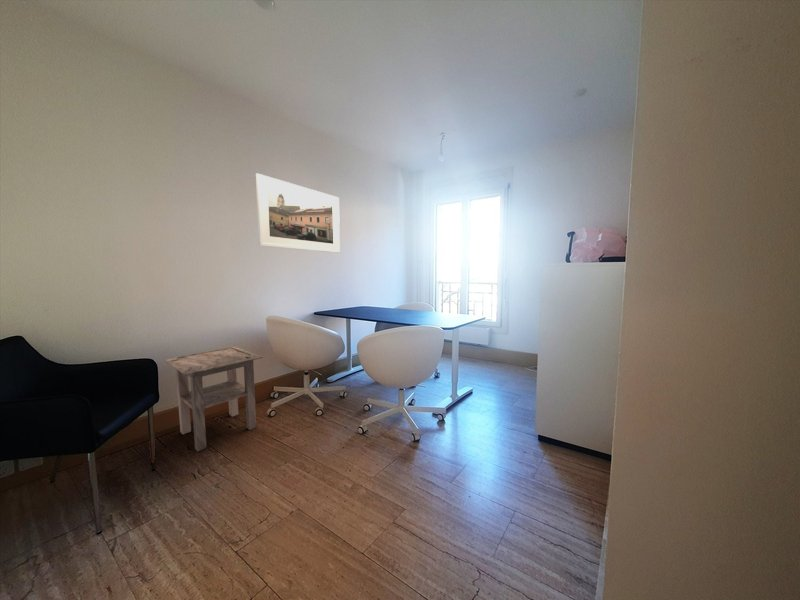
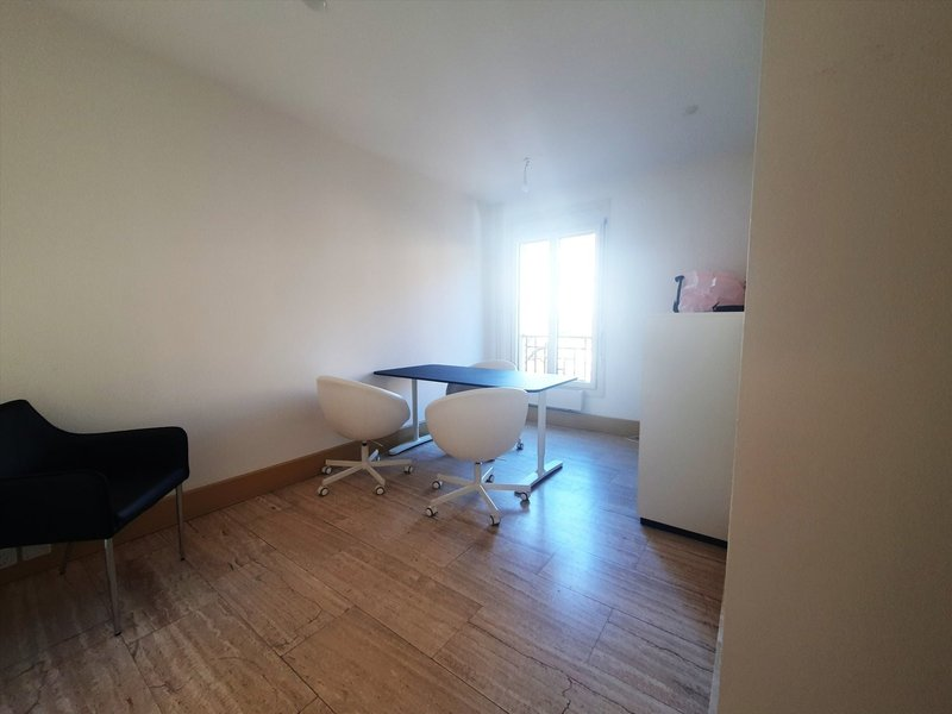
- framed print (303, 218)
- side table (216, 393)
